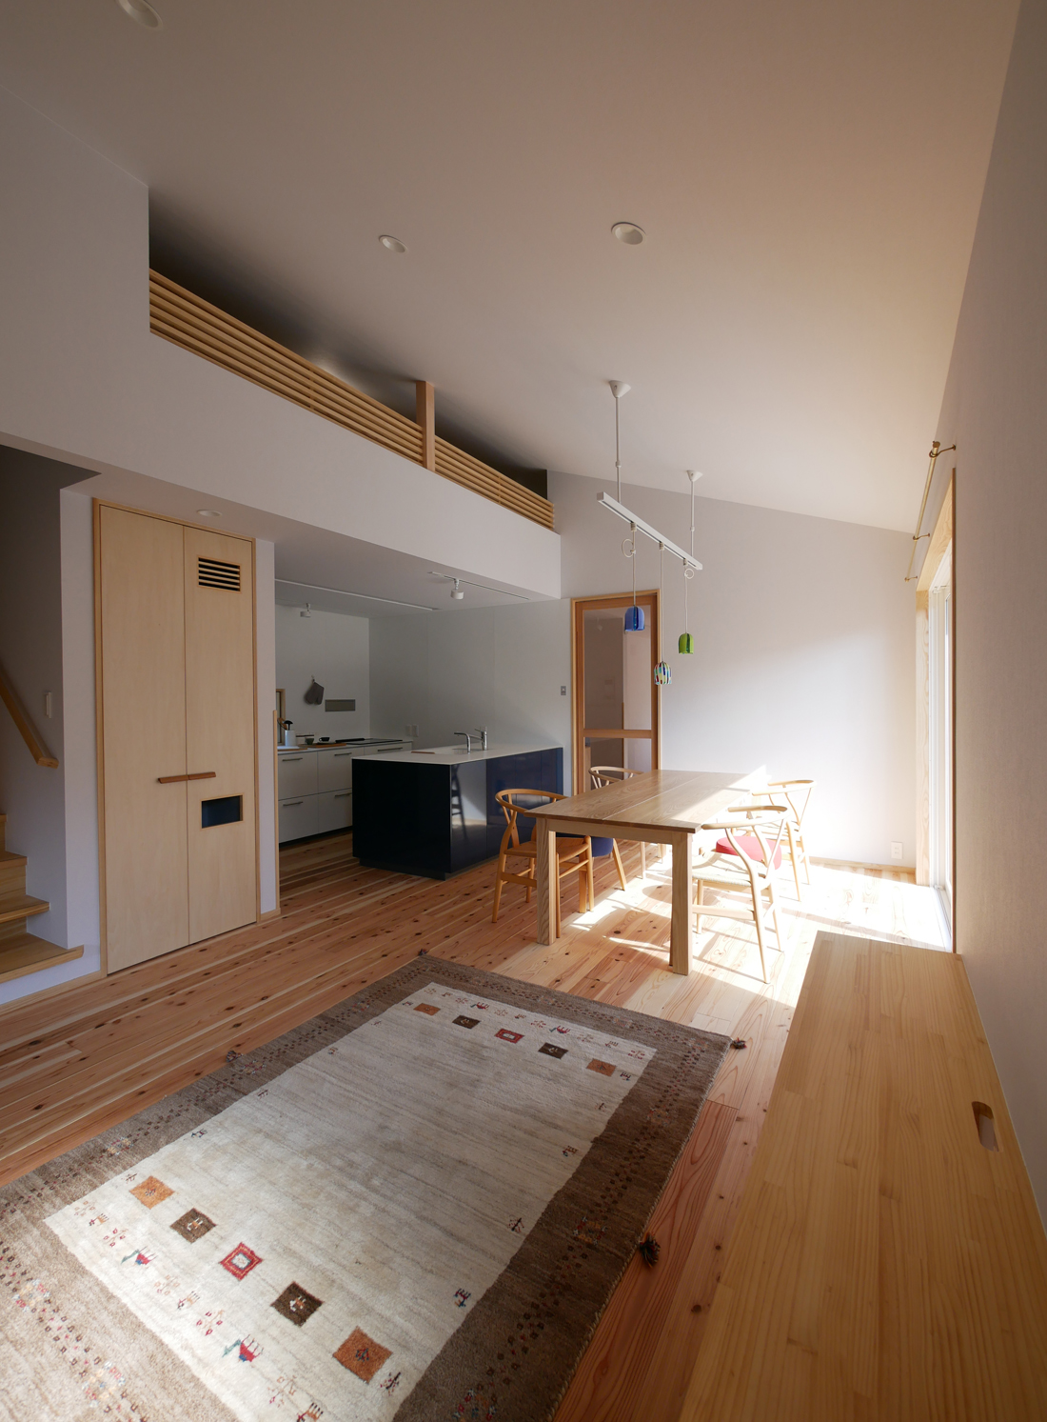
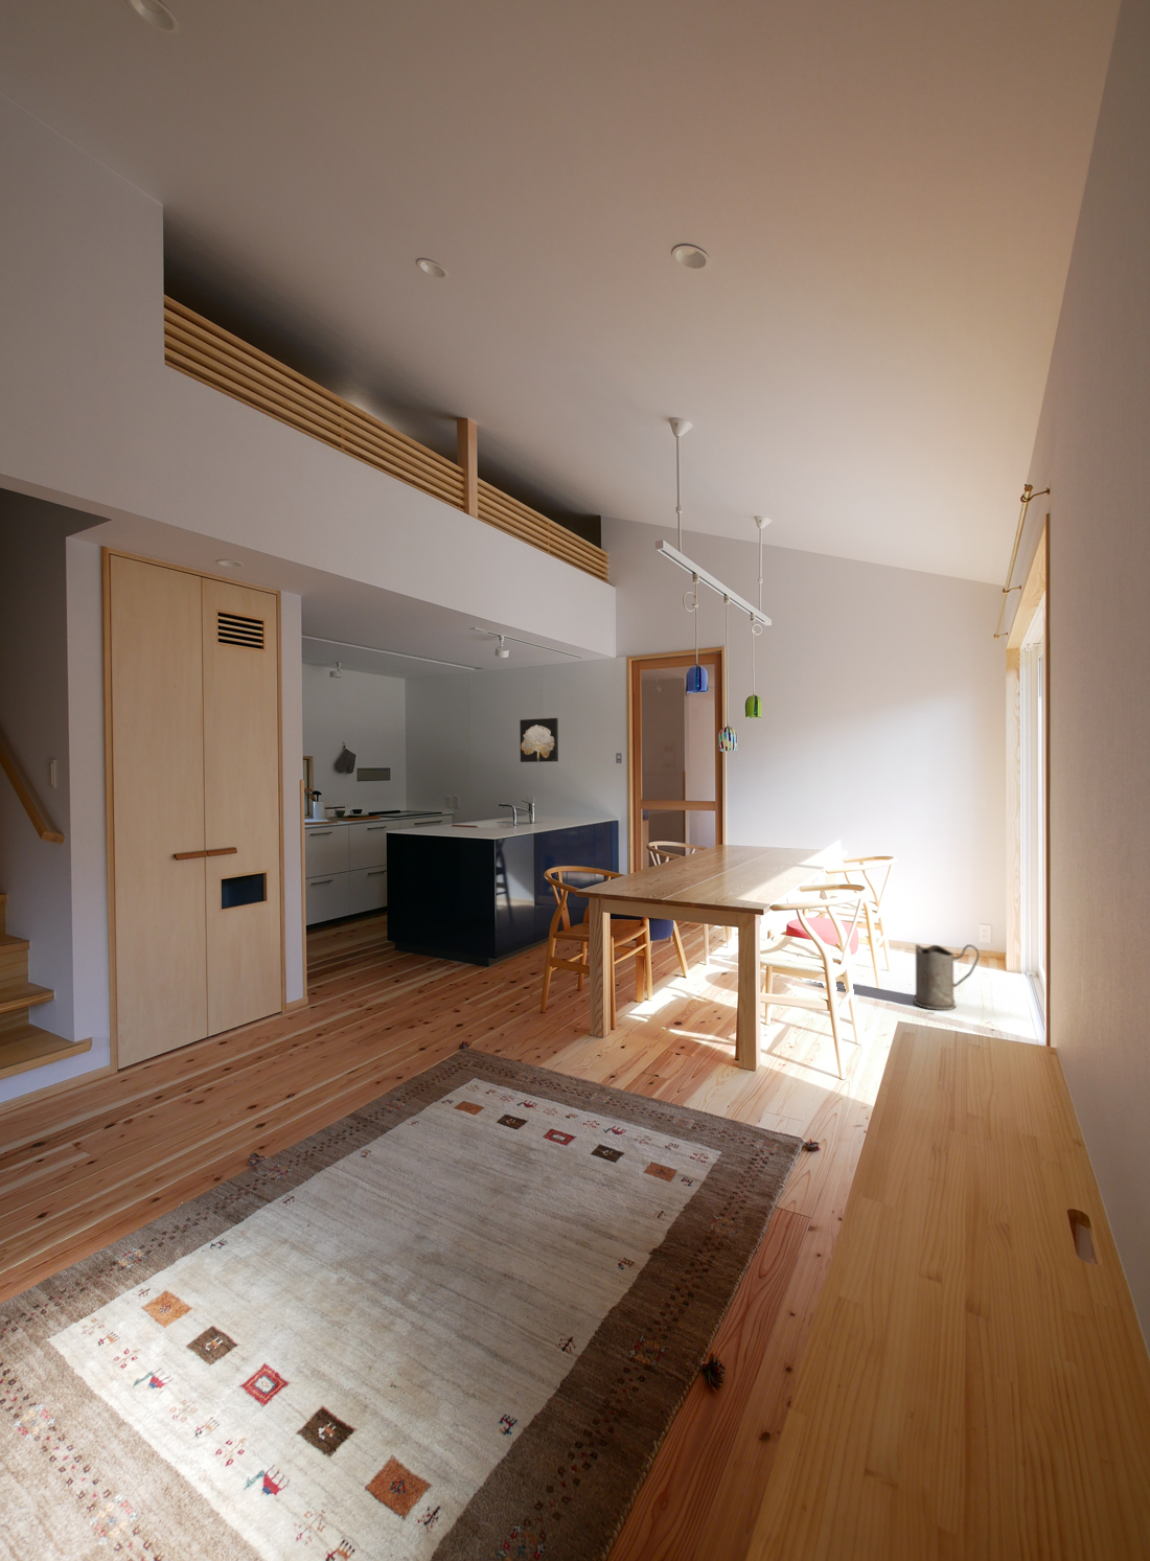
+ wall art (538, 741)
+ jug (945, 973)
